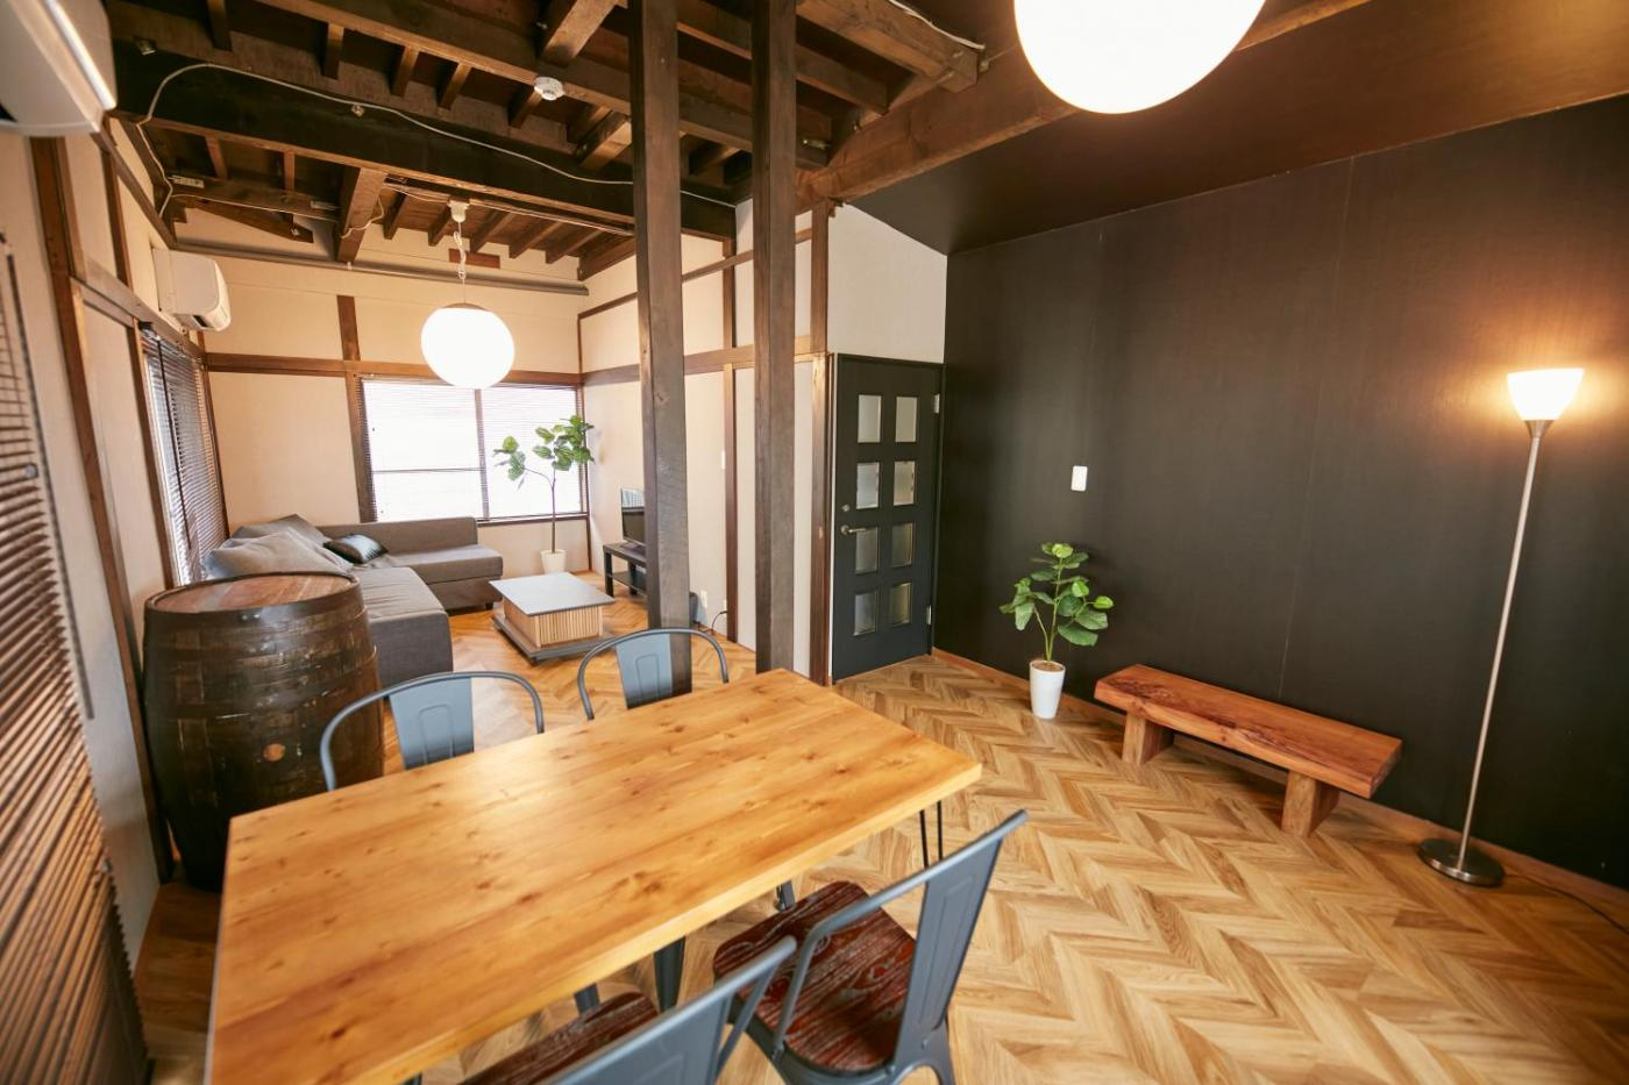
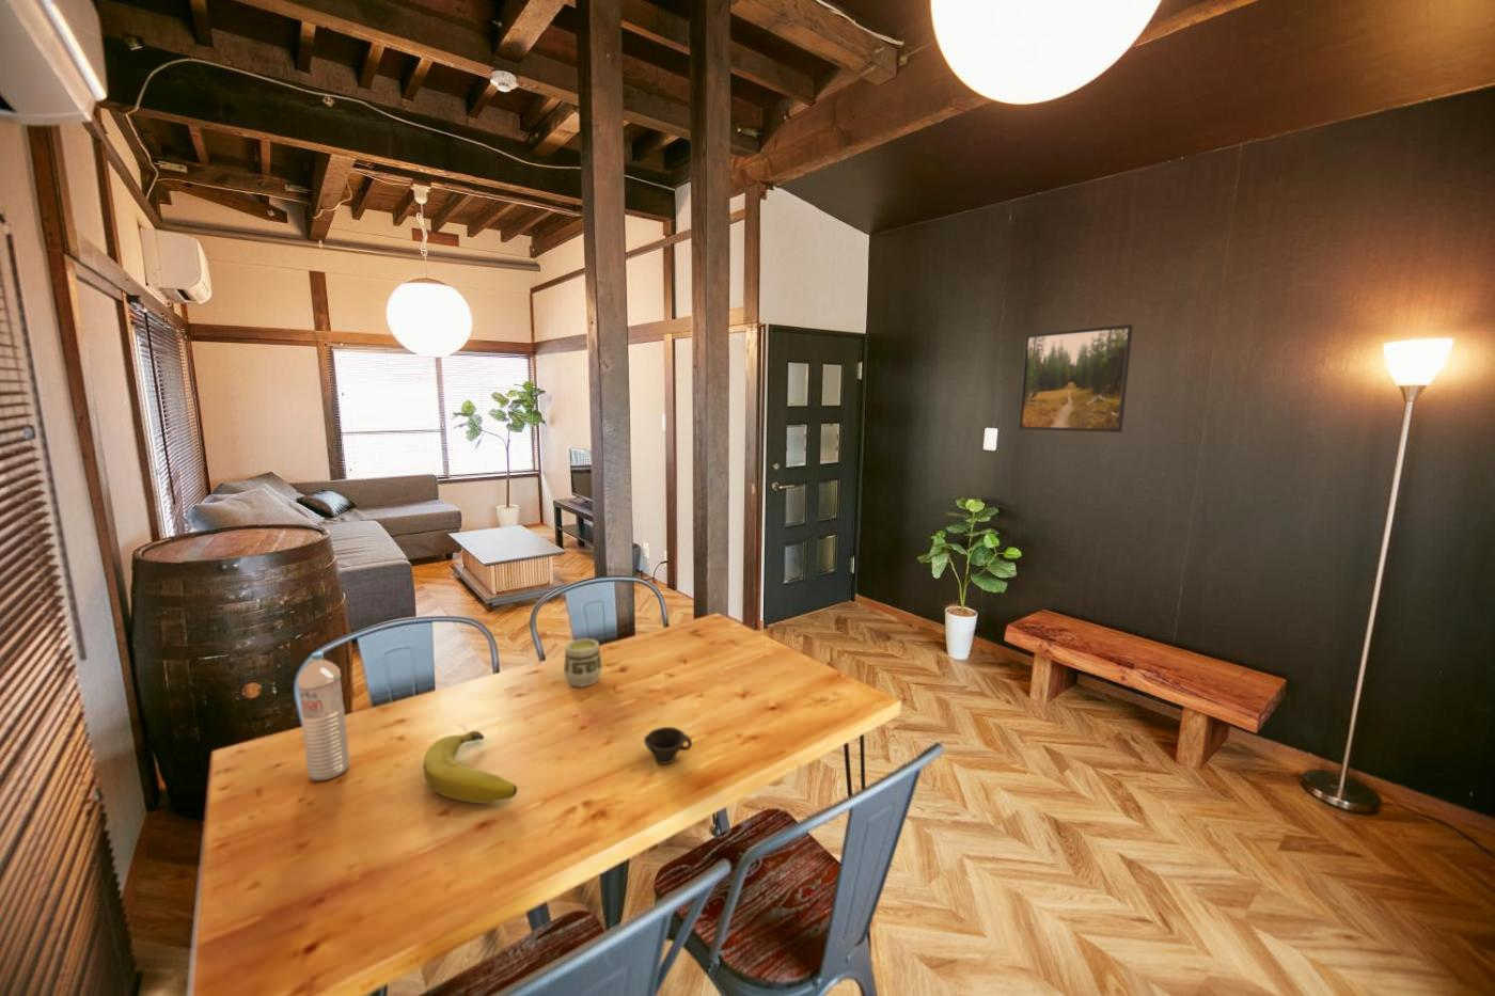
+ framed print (1072, 380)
+ fruit (471, 768)
+ cup (582, 661)
+ water bottle (322, 714)
+ cup (667, 747)
